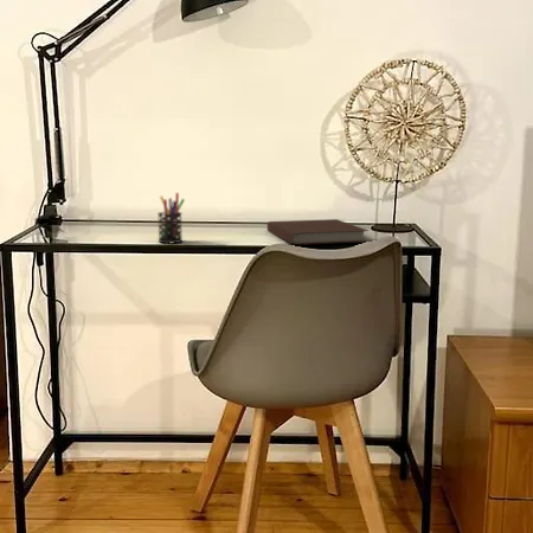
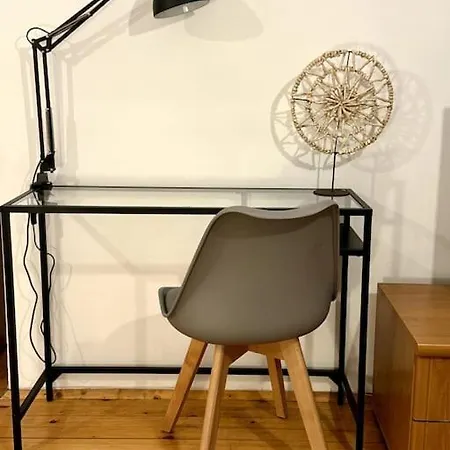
- pen holder (173, 216)
- notebook (315, 231)
